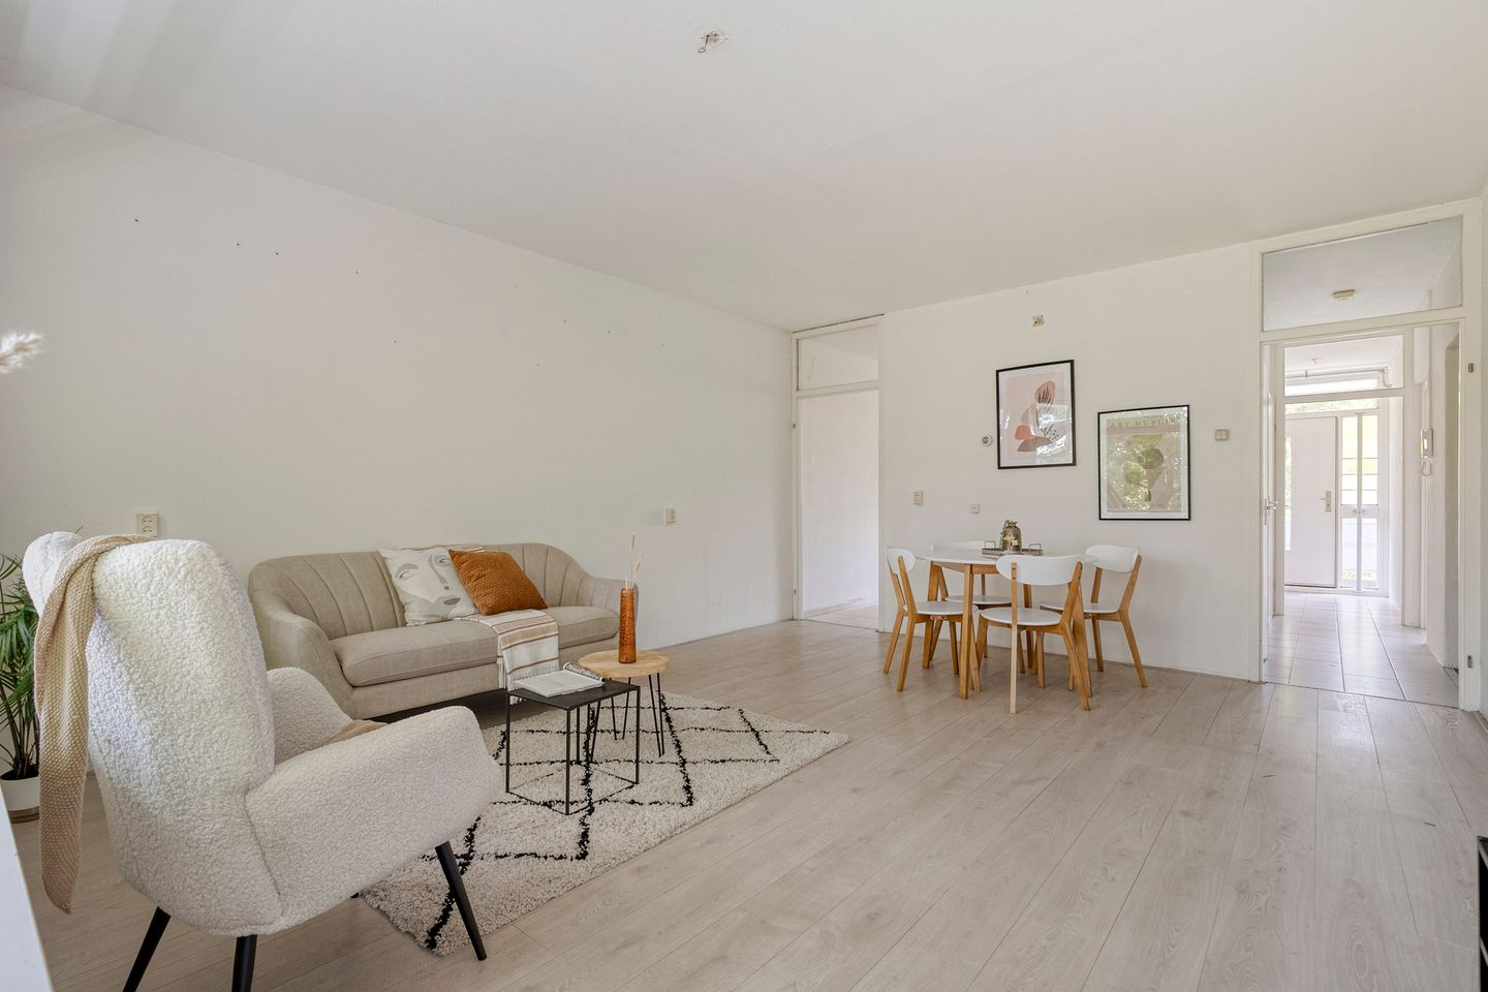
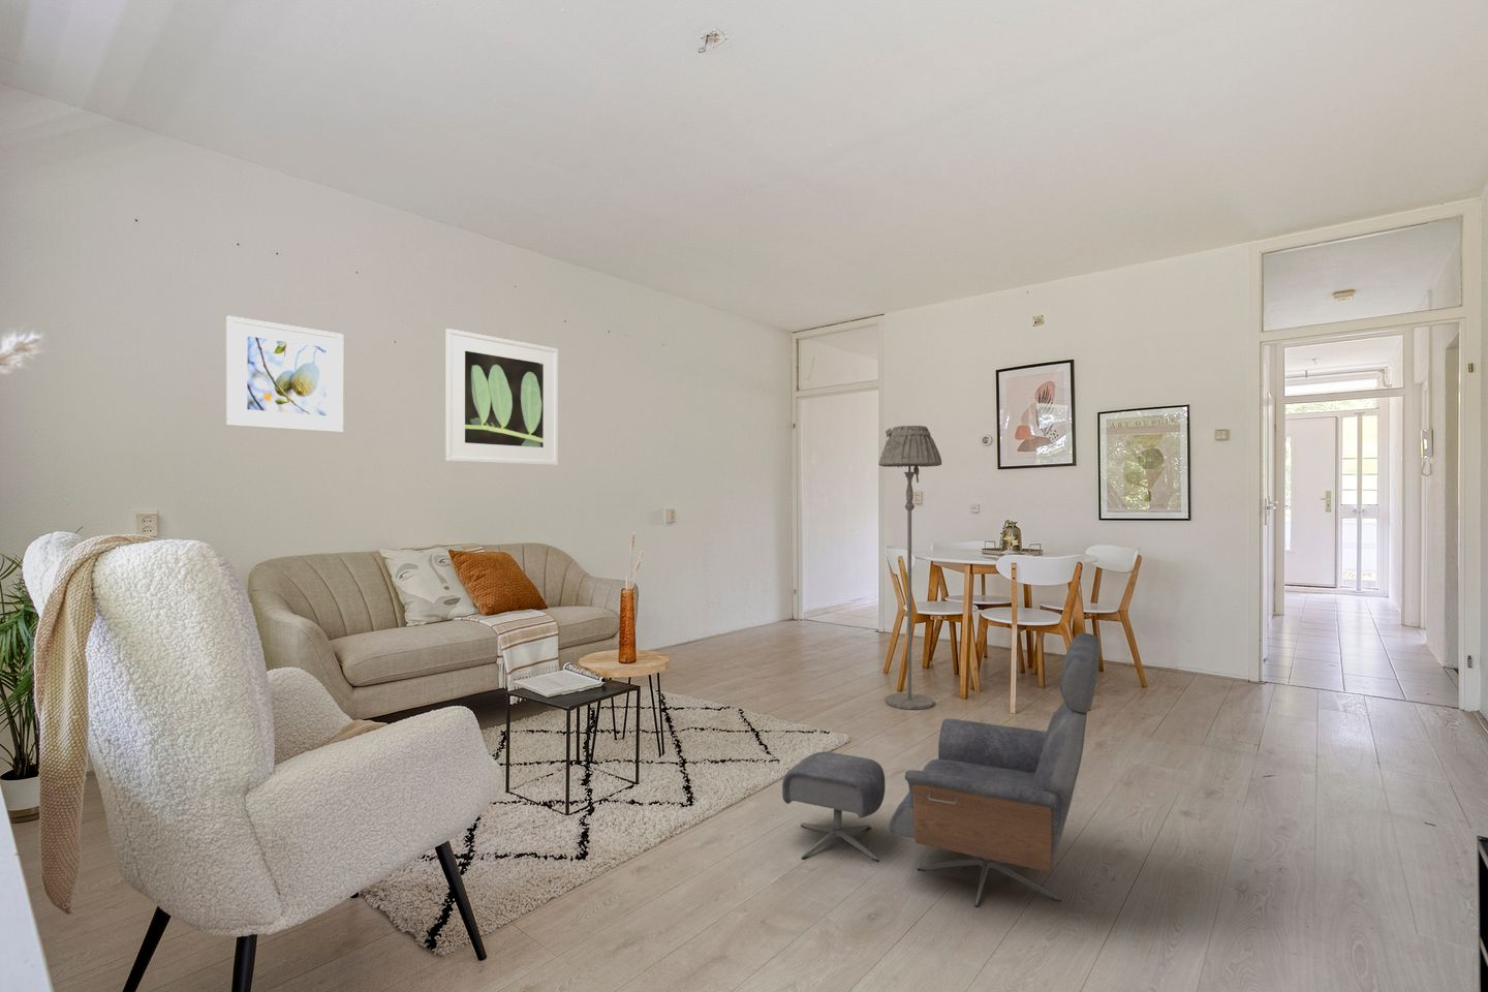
+ lounge chair (944, 750)
+ floor lamp (909, 565)
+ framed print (287, 378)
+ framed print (505, 401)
